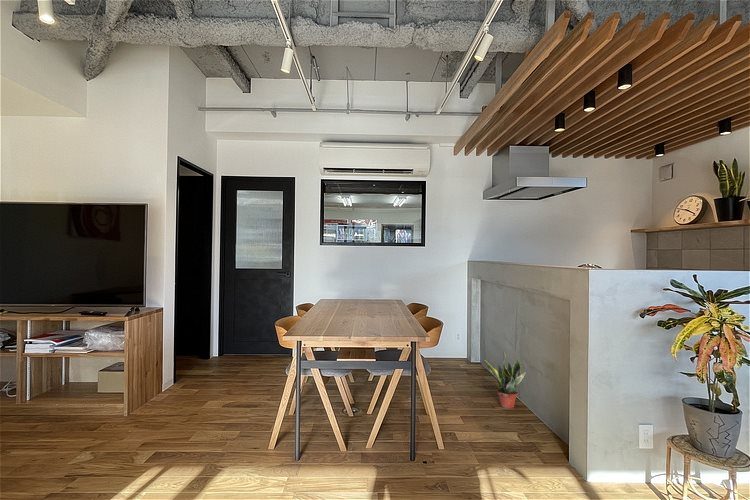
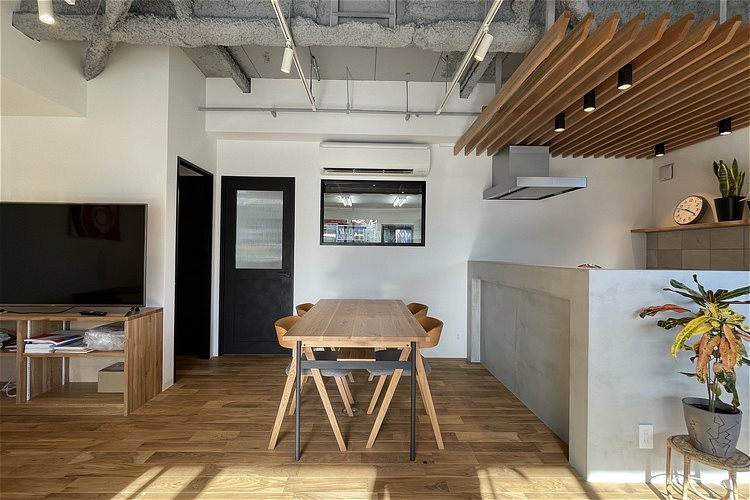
- potted plant (504, 379)
